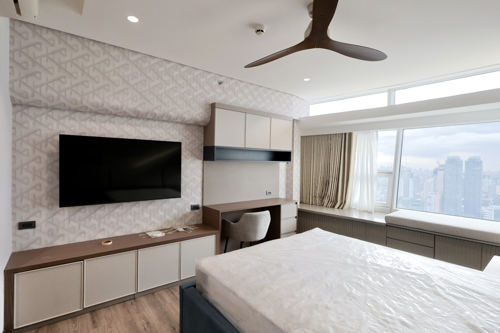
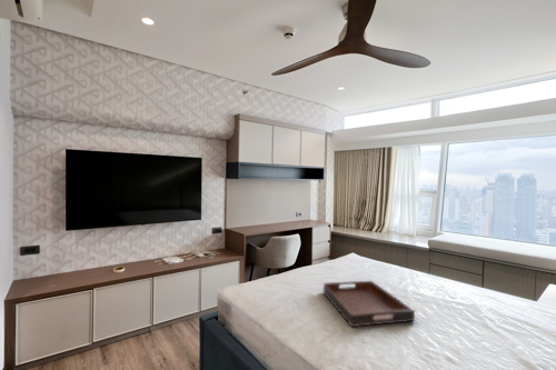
+ serving tray (363, 300)
